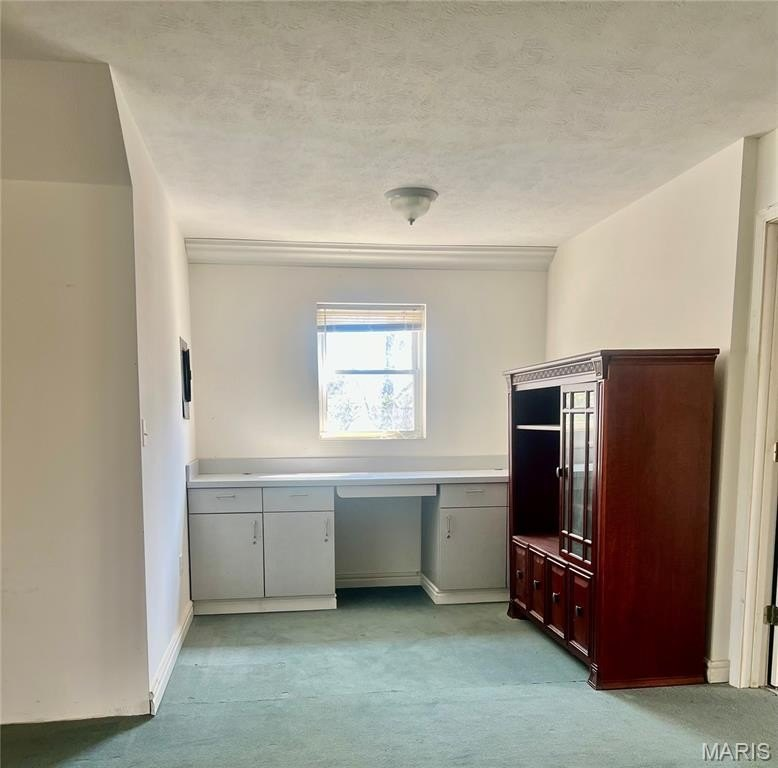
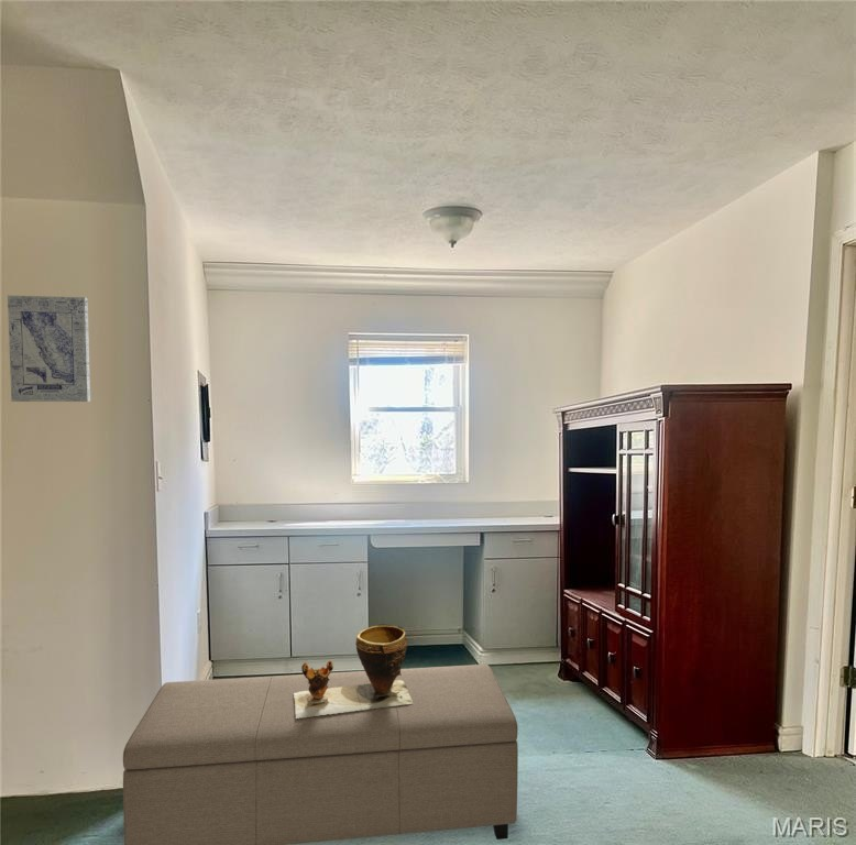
+ wall art (50, 349)
+ clay pot (361, 662)
+ ottoman (330, 757)
